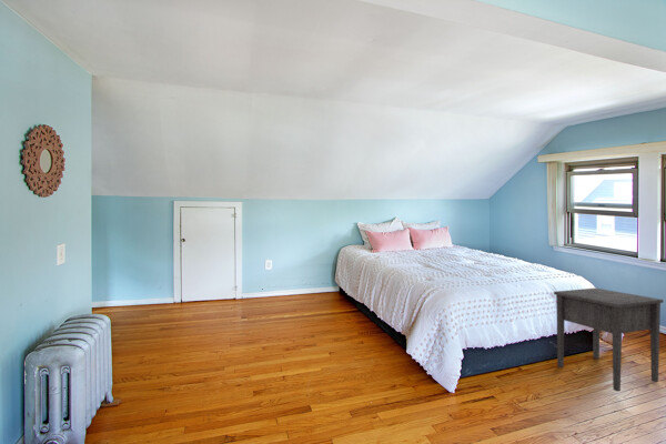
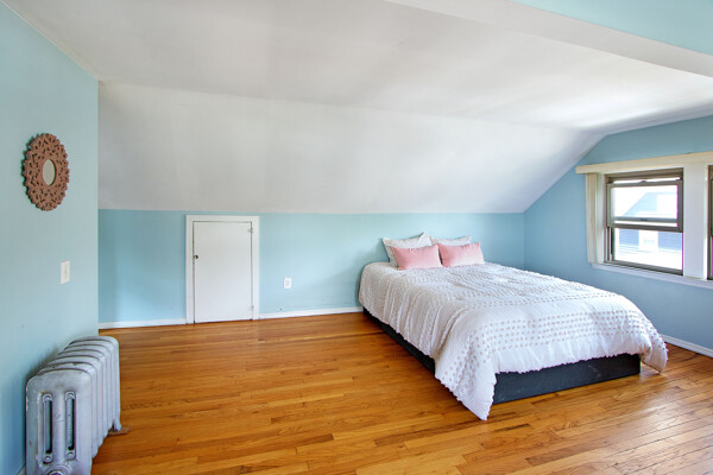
- nightstand (605, 331)
